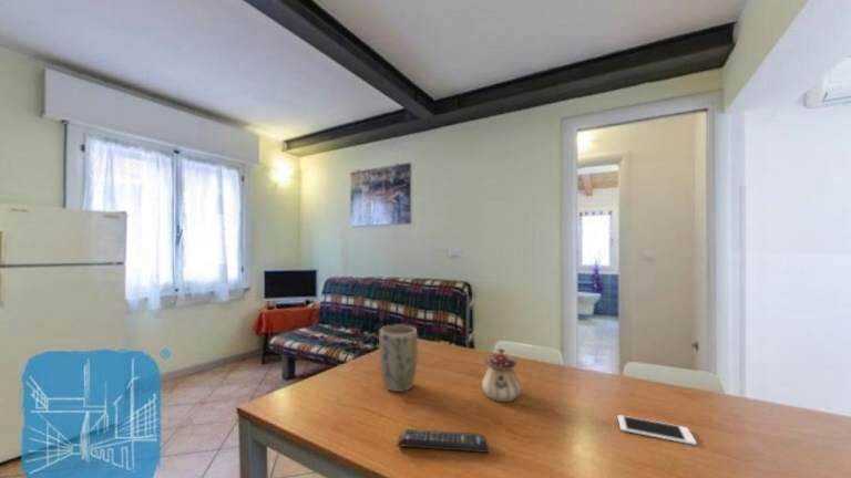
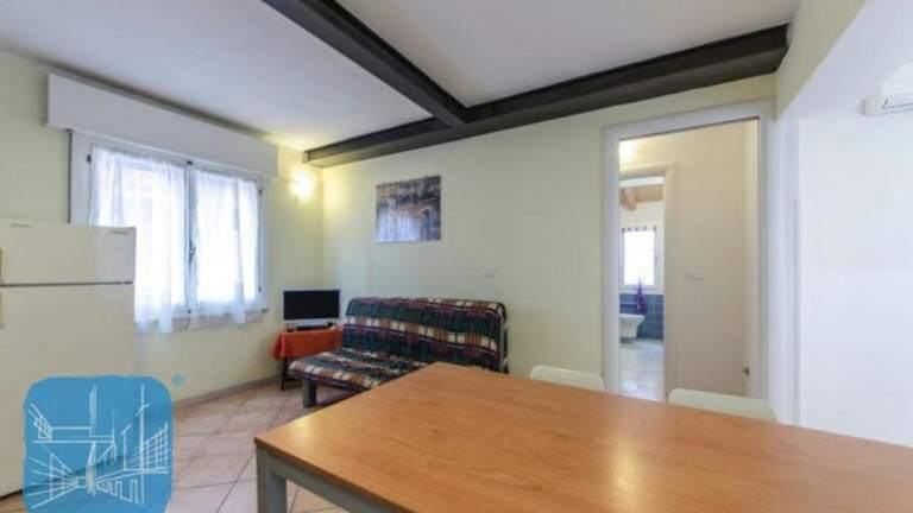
- plant pot (398, 357)
- teapot (501, 371)
- remote control (442, 440)
- cell phone (654, 428)
